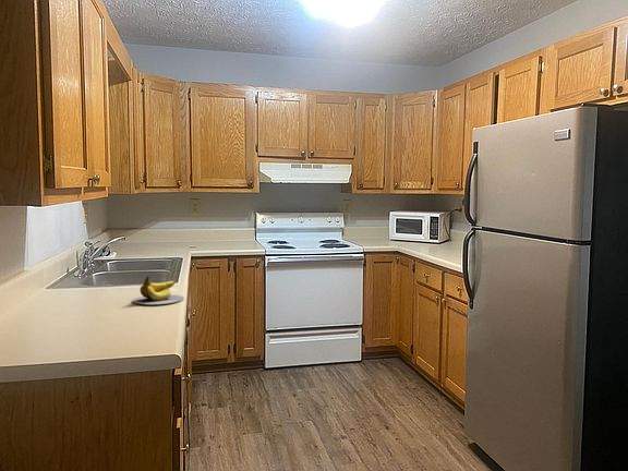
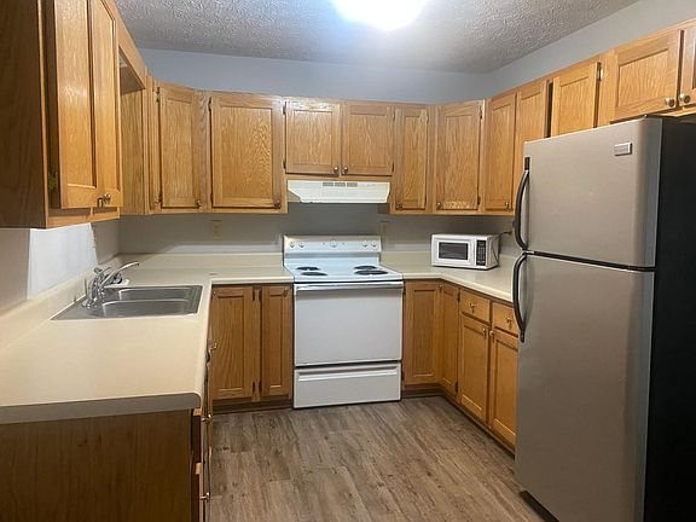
- banana (158, 287)
